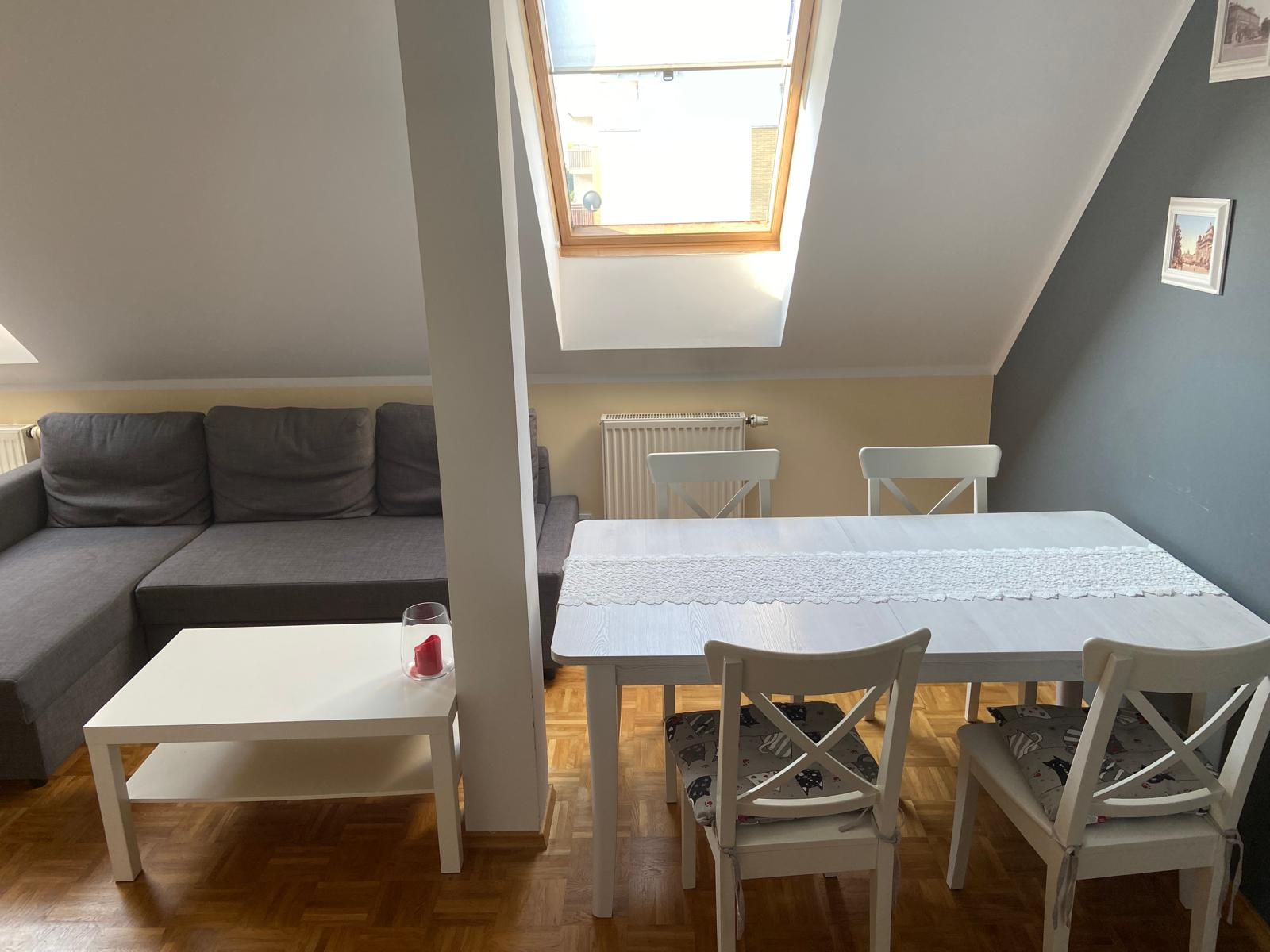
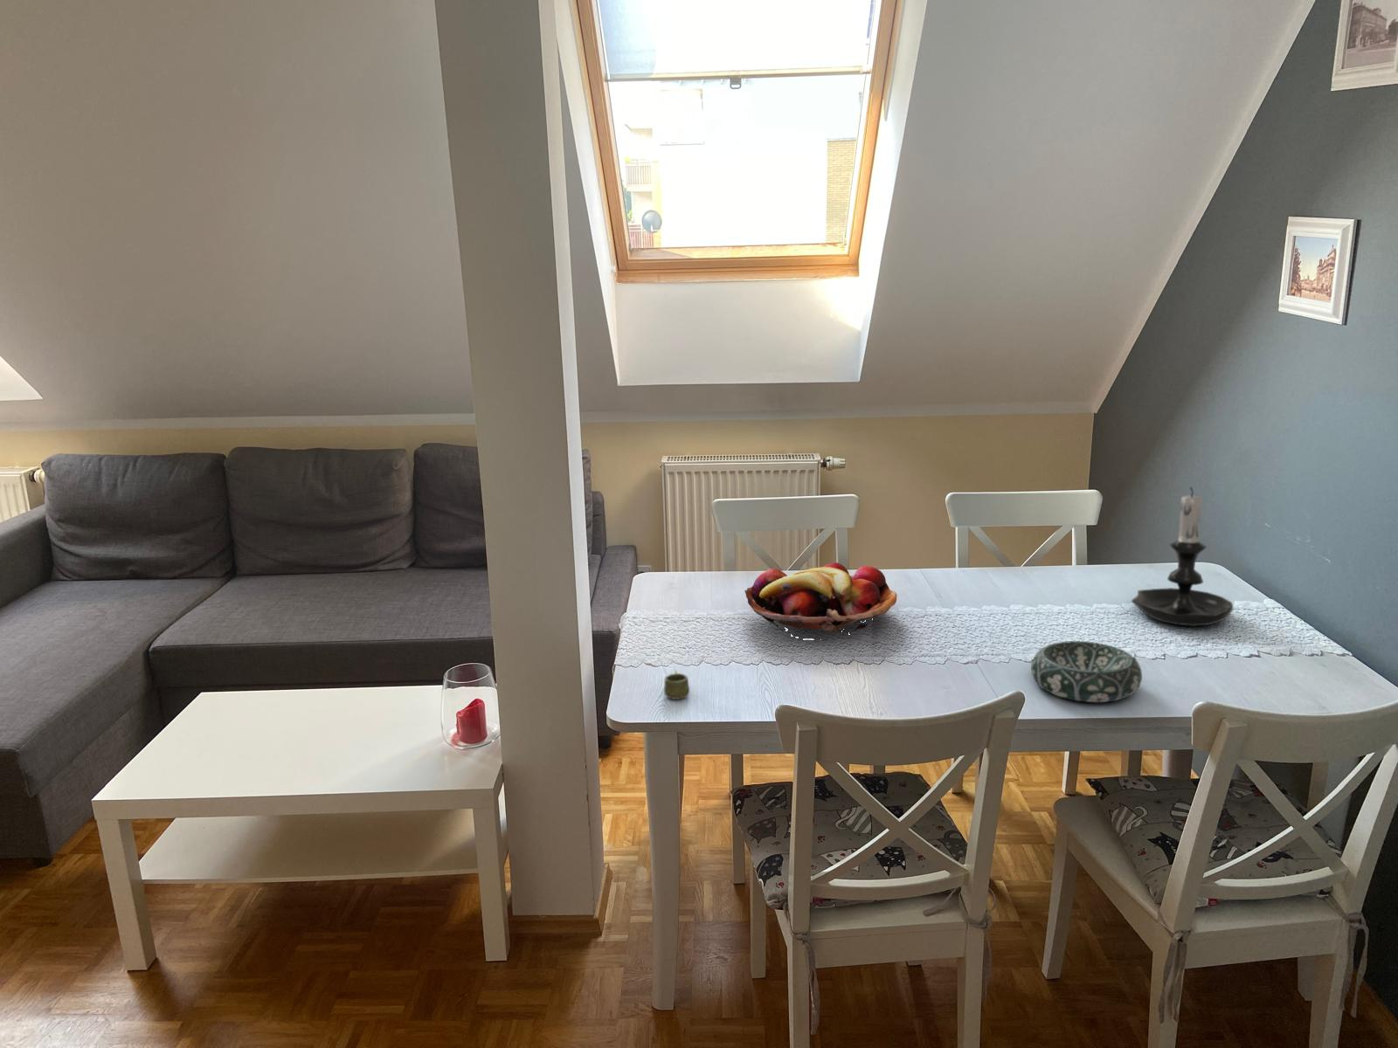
+ mug (676, 678)
+ decorative bowl (1085, 670)
+ candle holder (1184, 553)
+ fruit basket (822, 593)
